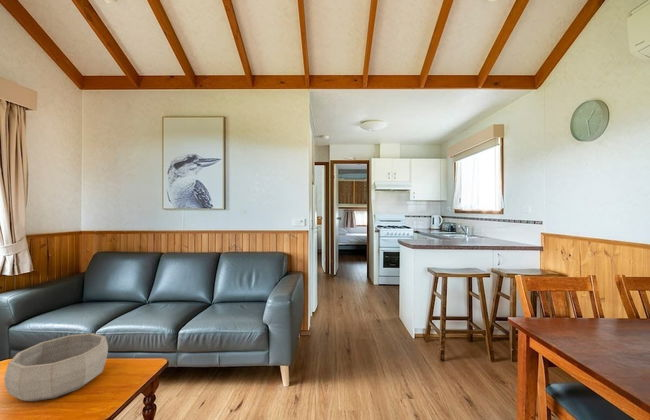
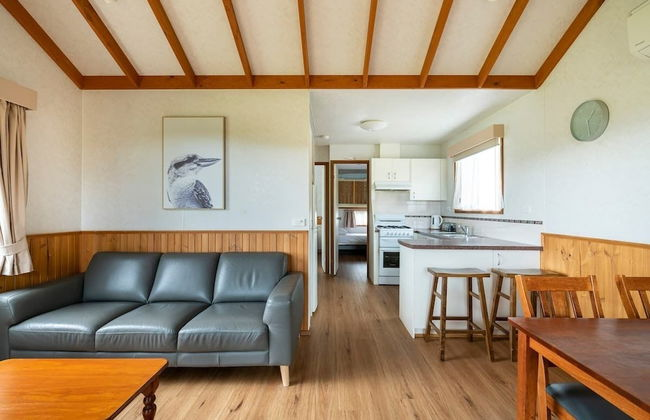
- decorative bowl (61, 365)
